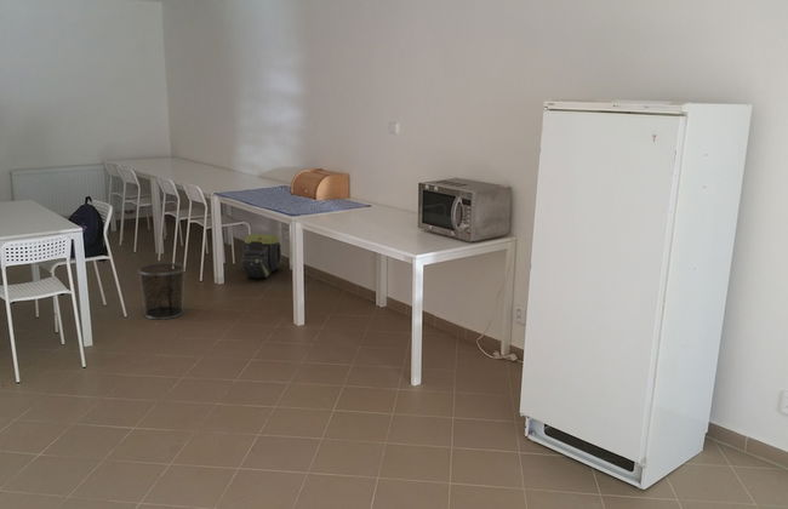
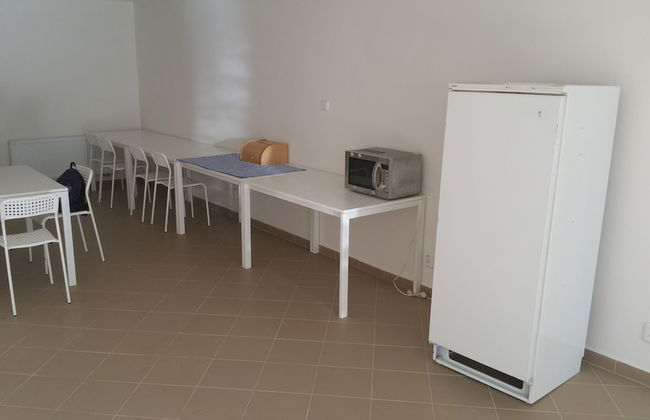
- backpack (259, 256)
- waste bin (162, 290)
